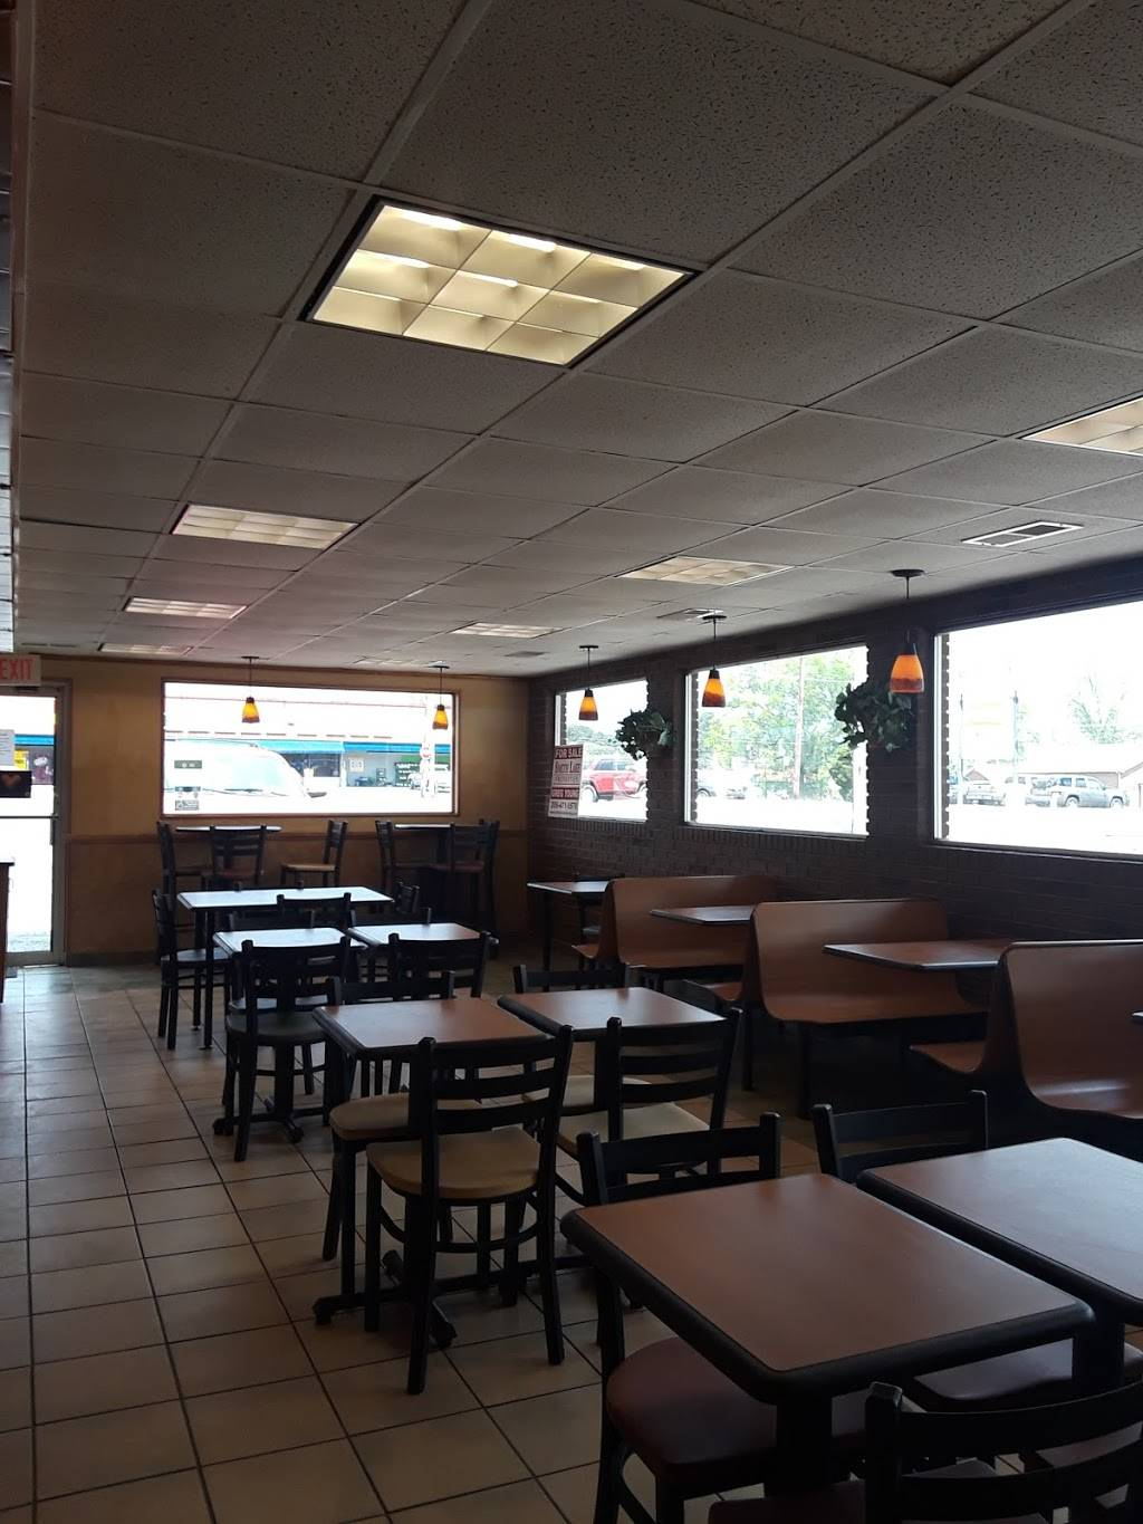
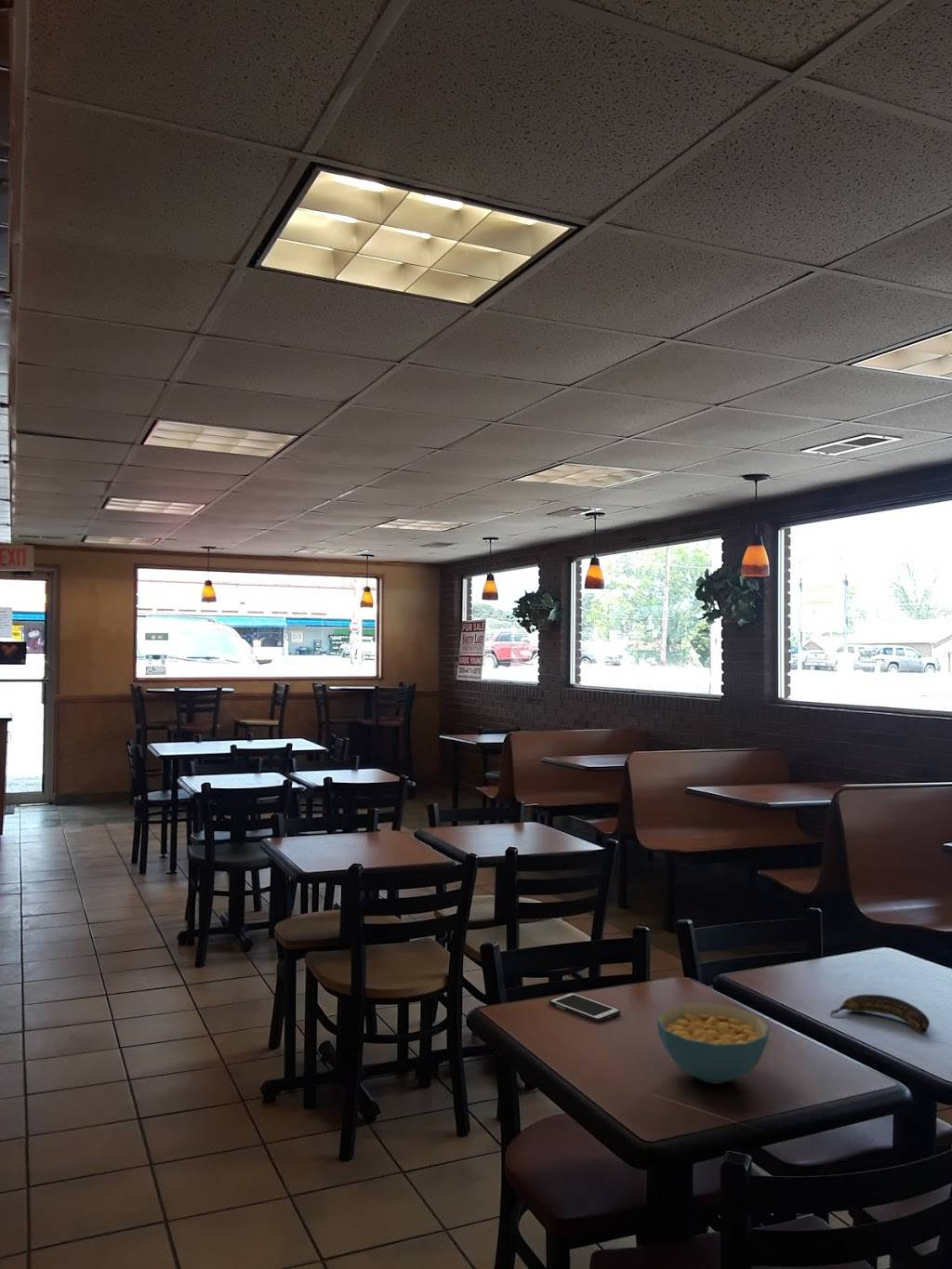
+ cereal bowl (712, 1050)
+ cell phone (584, 1007)
+ banana (883, 1010)
